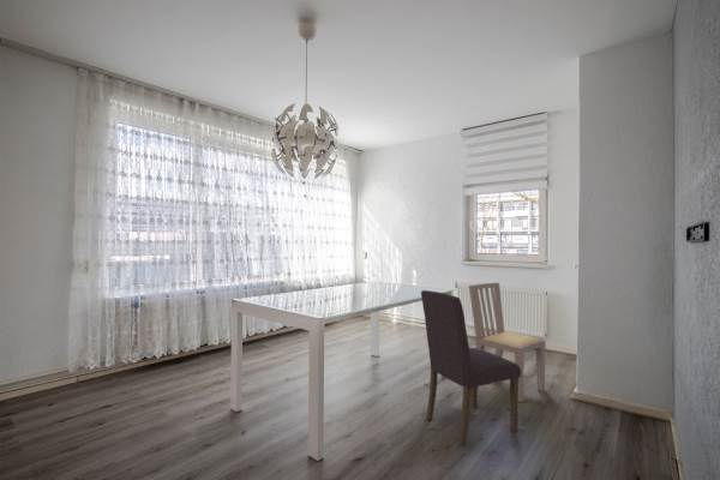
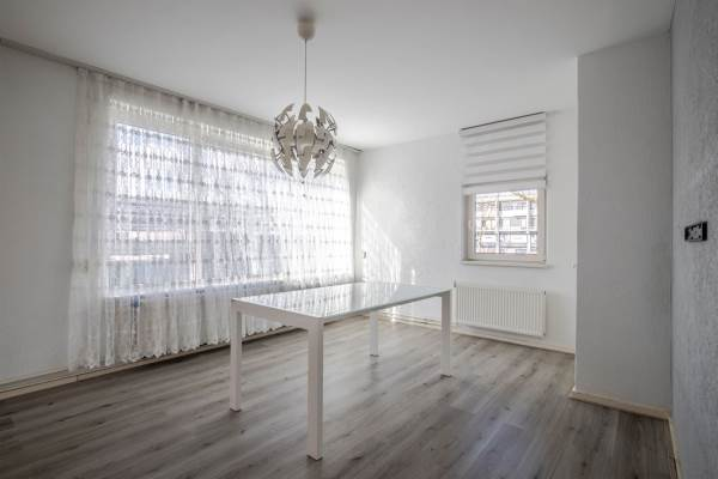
- dining chair (467, 358)
- dining chair (505, 336)
